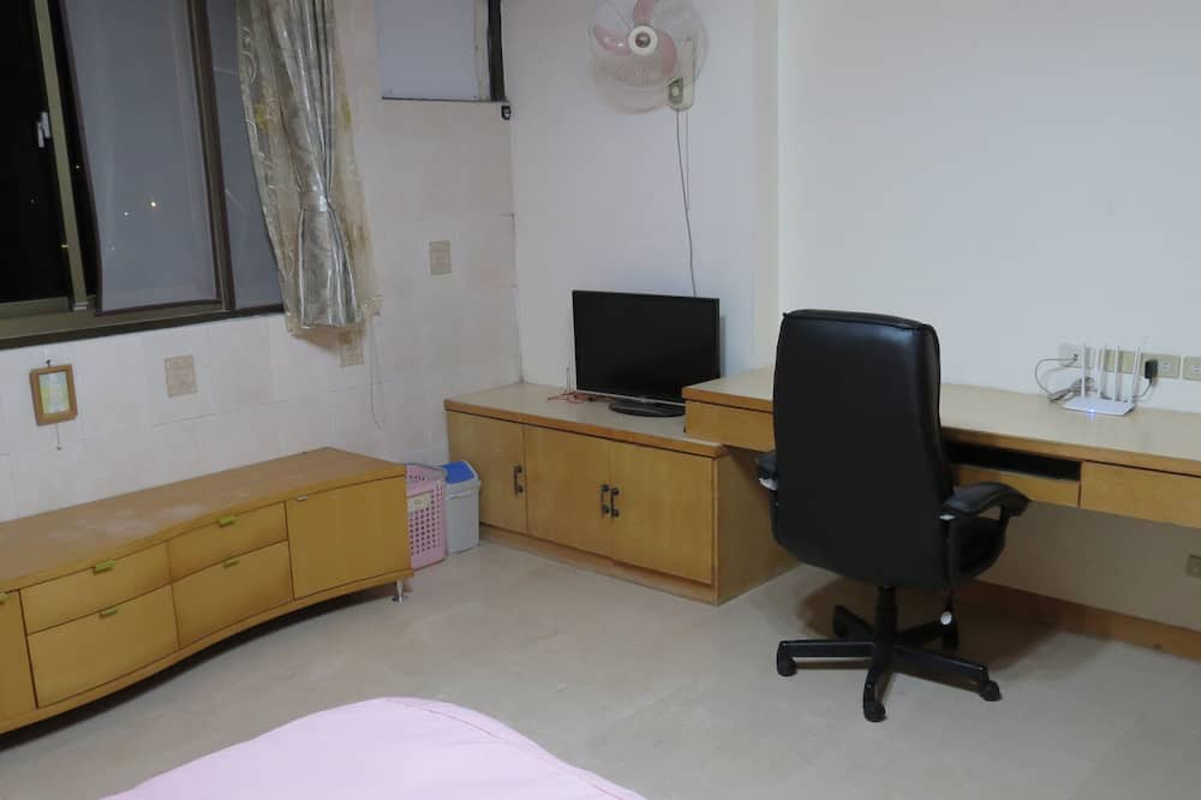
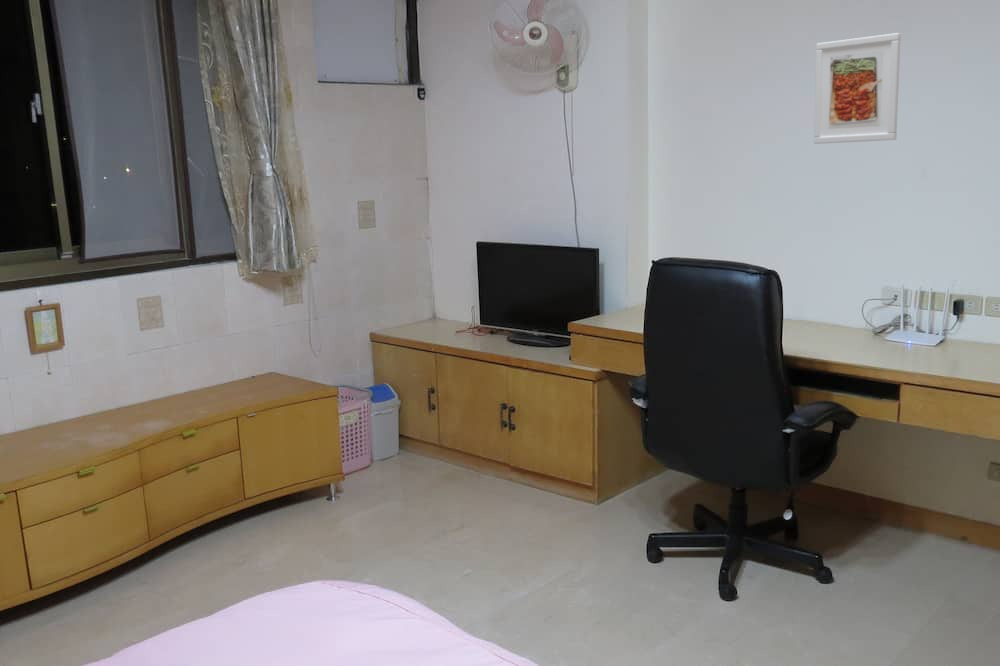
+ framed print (855, 90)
